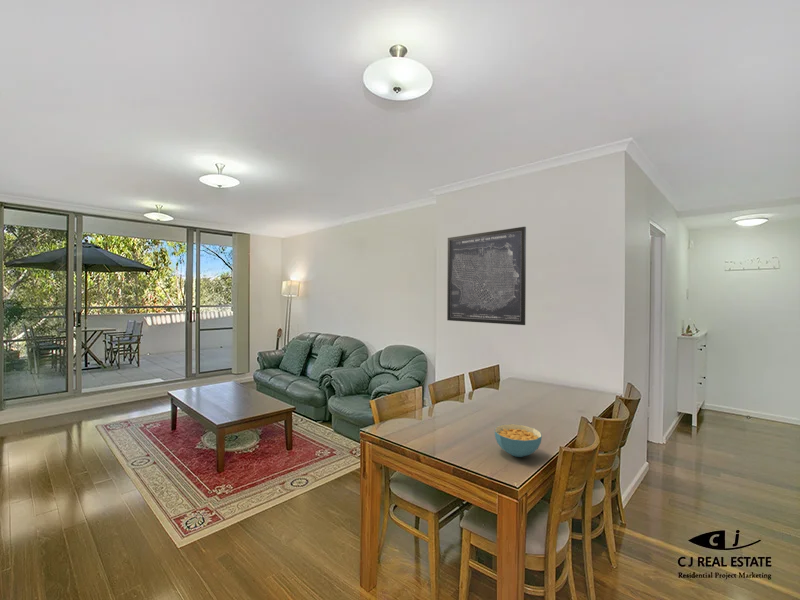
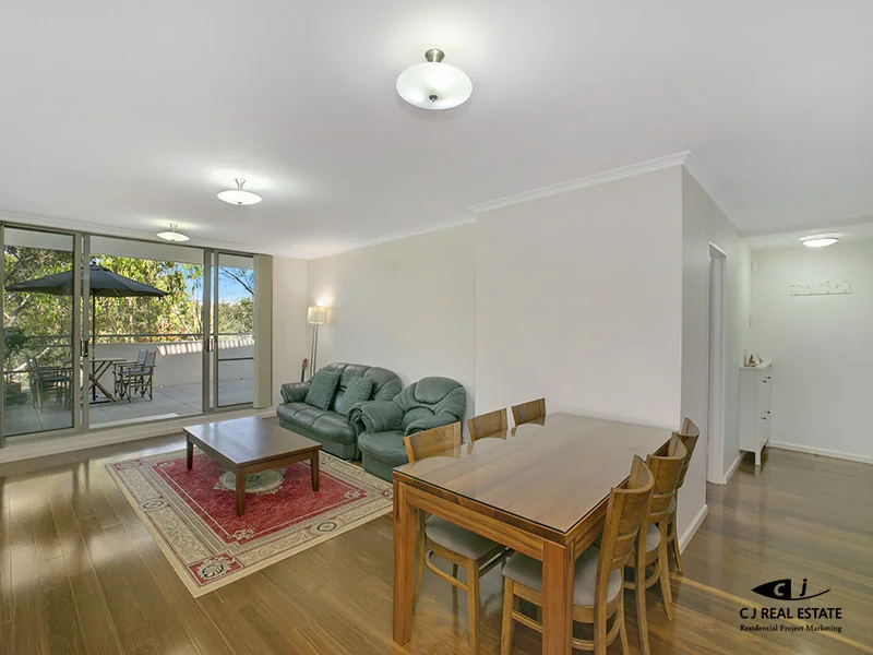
- wall art (483, 277)
- cereal bowl (517, 443)
